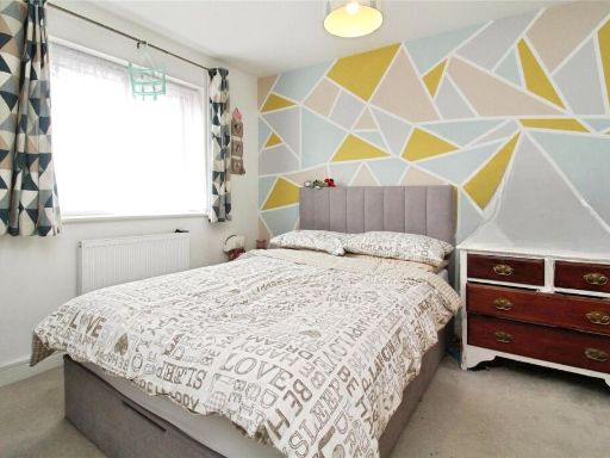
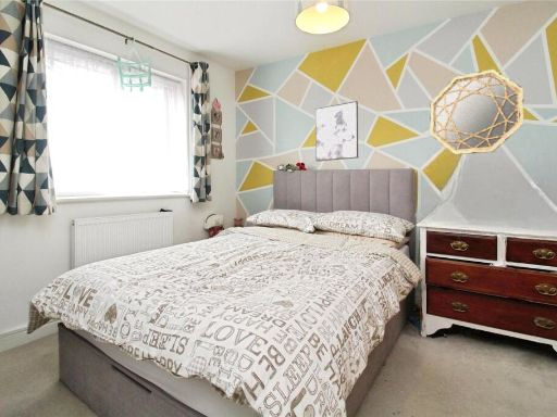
+ wall art (335, 132)
+ home mirror (473, 113)
